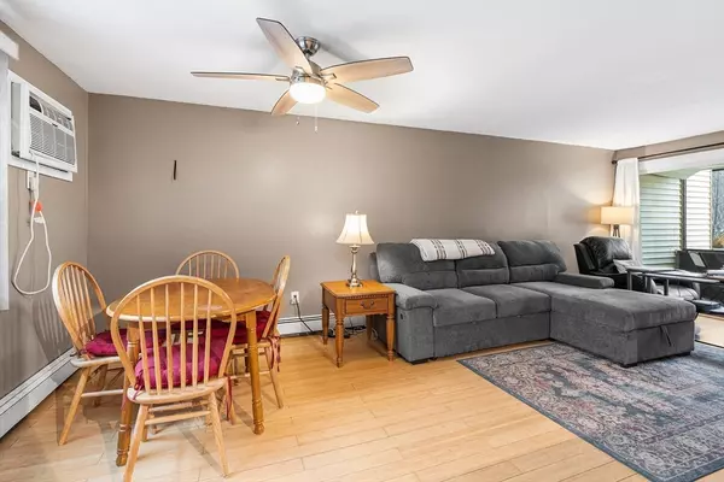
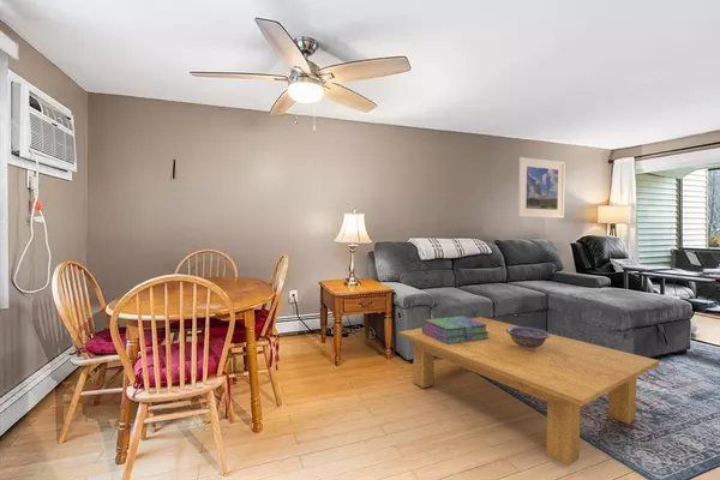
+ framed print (541, 188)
+ coffee table (512, 371)
+ stack of books (455, 328)
+ decorative bowl (527, 338)
